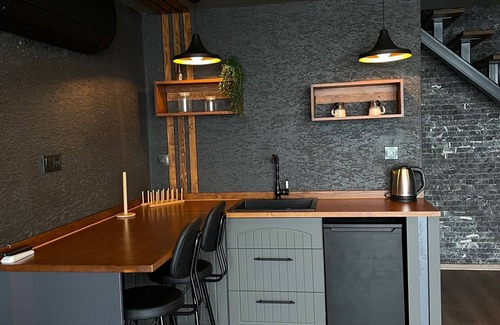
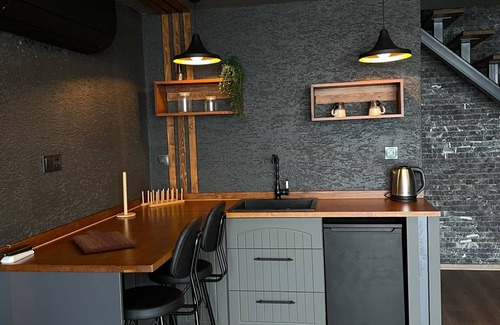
+ cutting board (102, 240)
